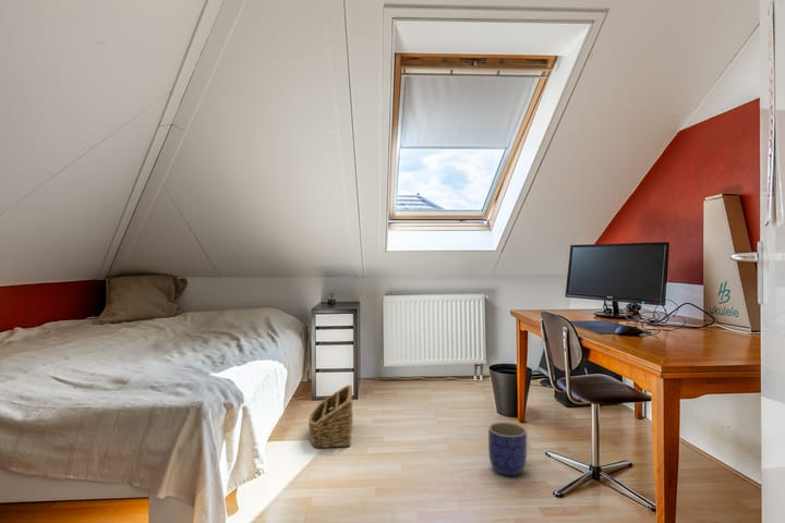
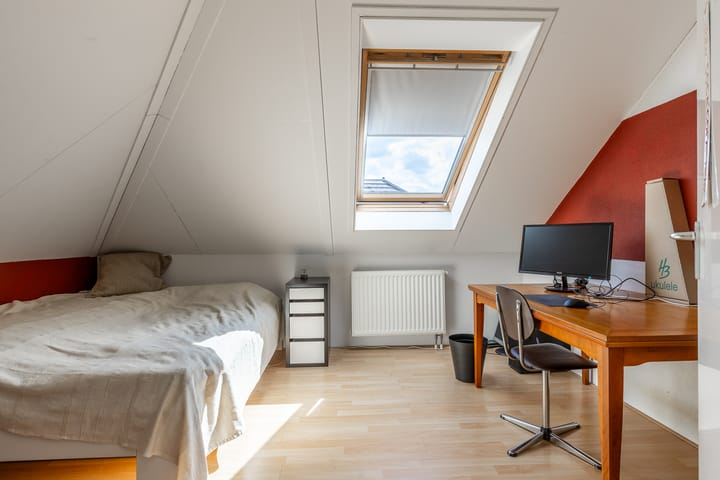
- basket (330, 413)
- planter (507, 449)
